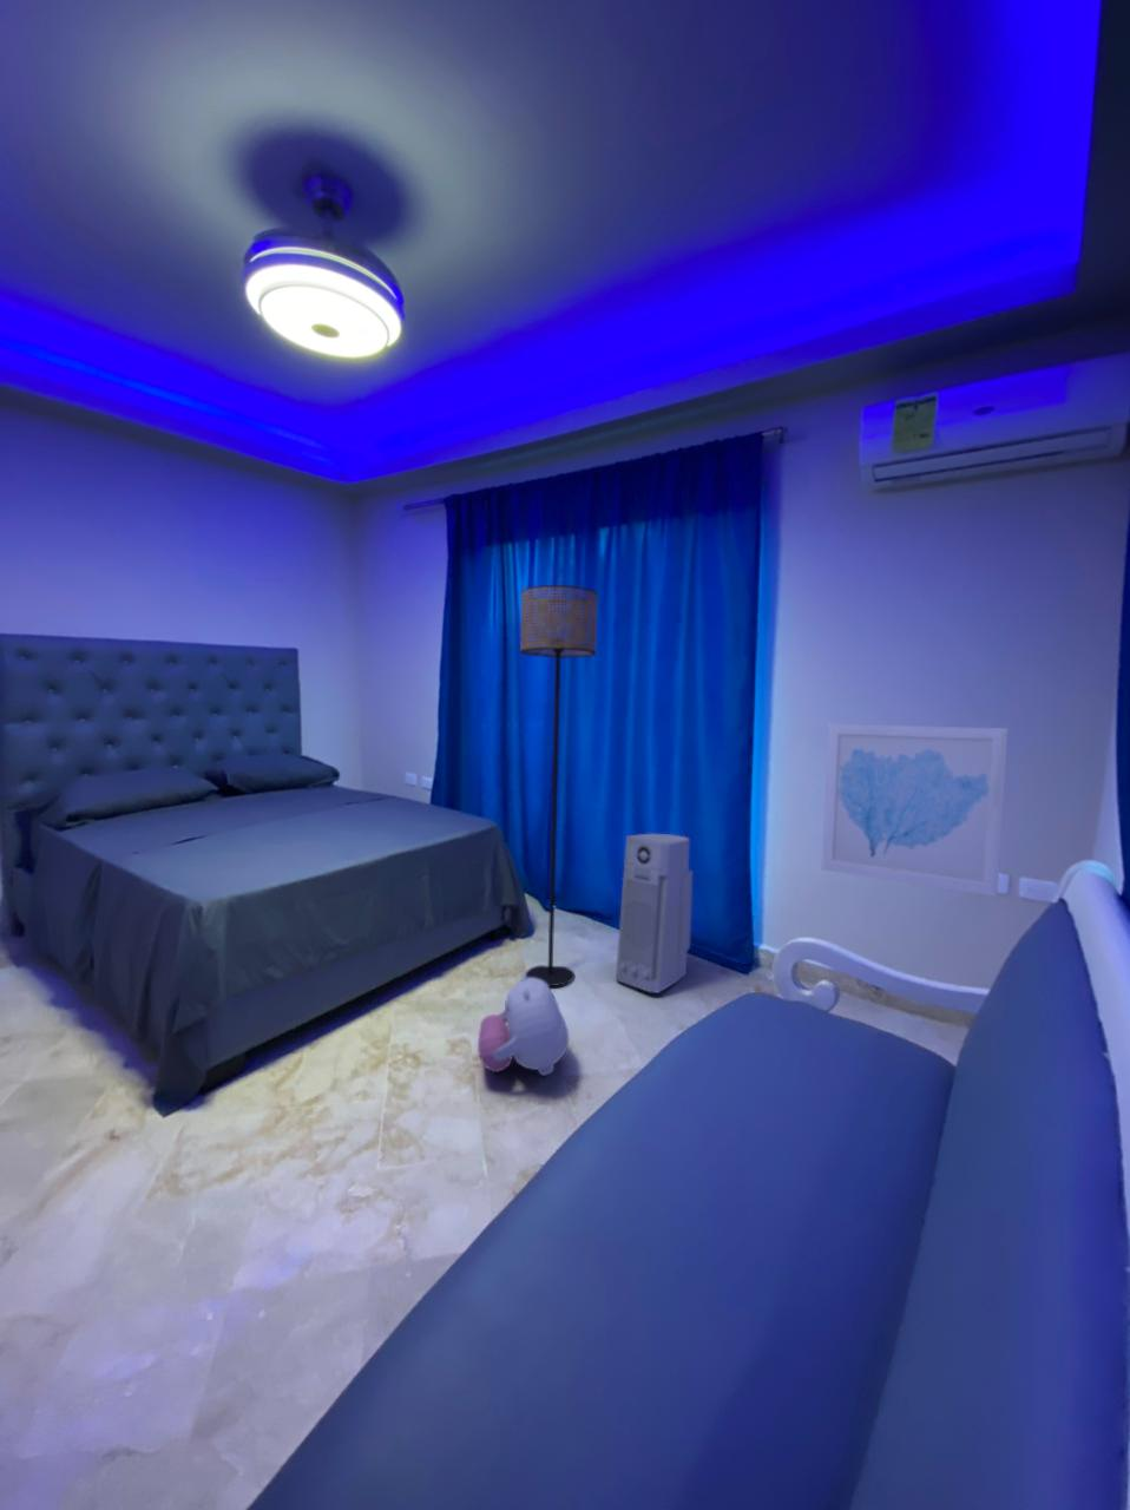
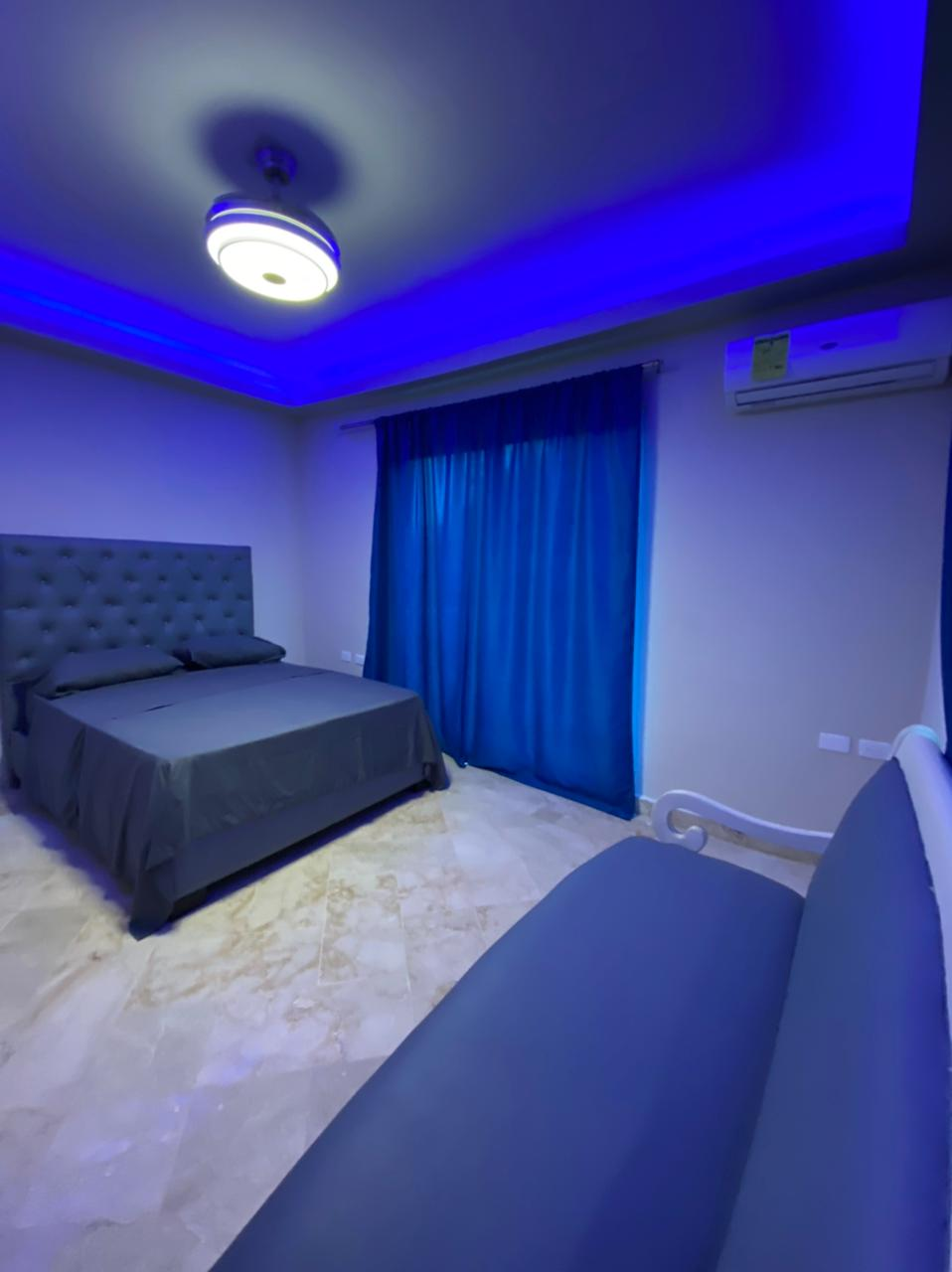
- wall art (907, 805)
- floor lamp (554, 787)
- air purifier (658, 906)
- plush toy (523, 1024)
